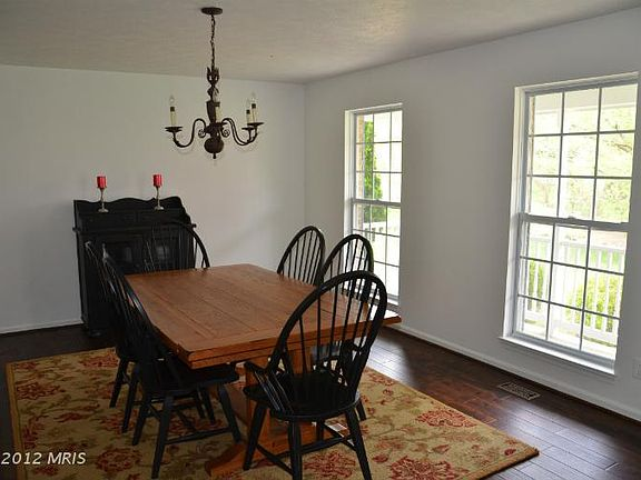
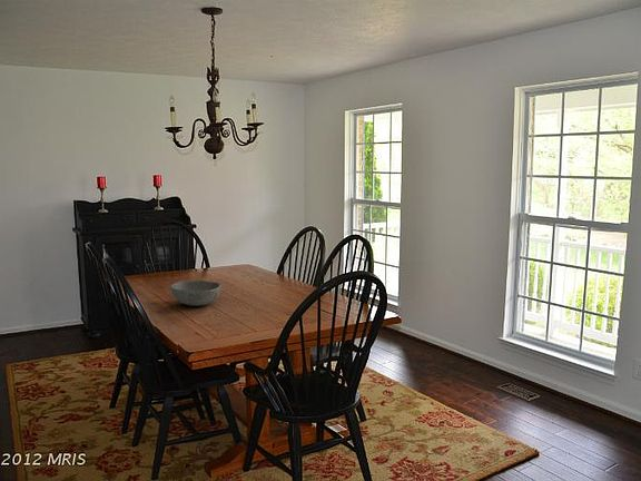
+ bowl (196, 294)
